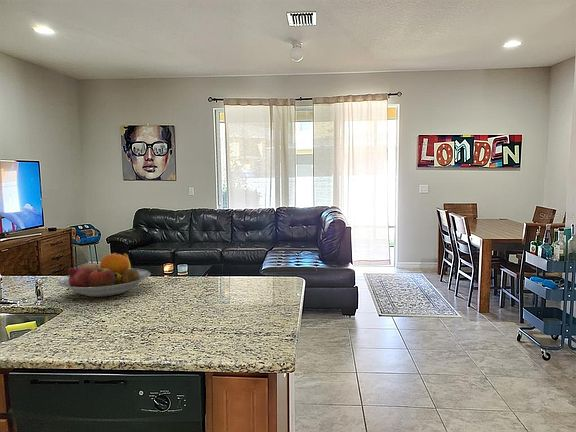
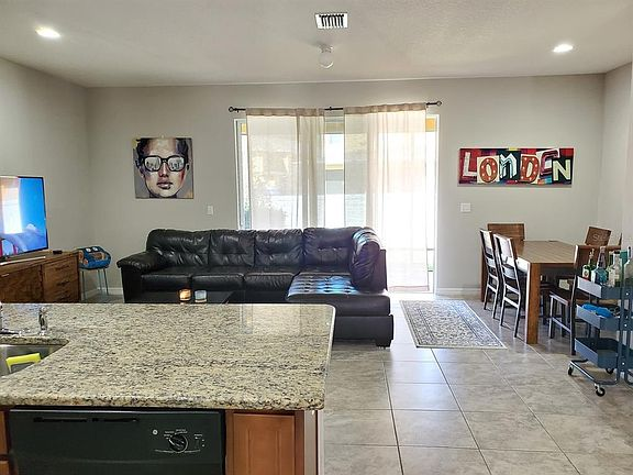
- fruit bowl (105, 273)
